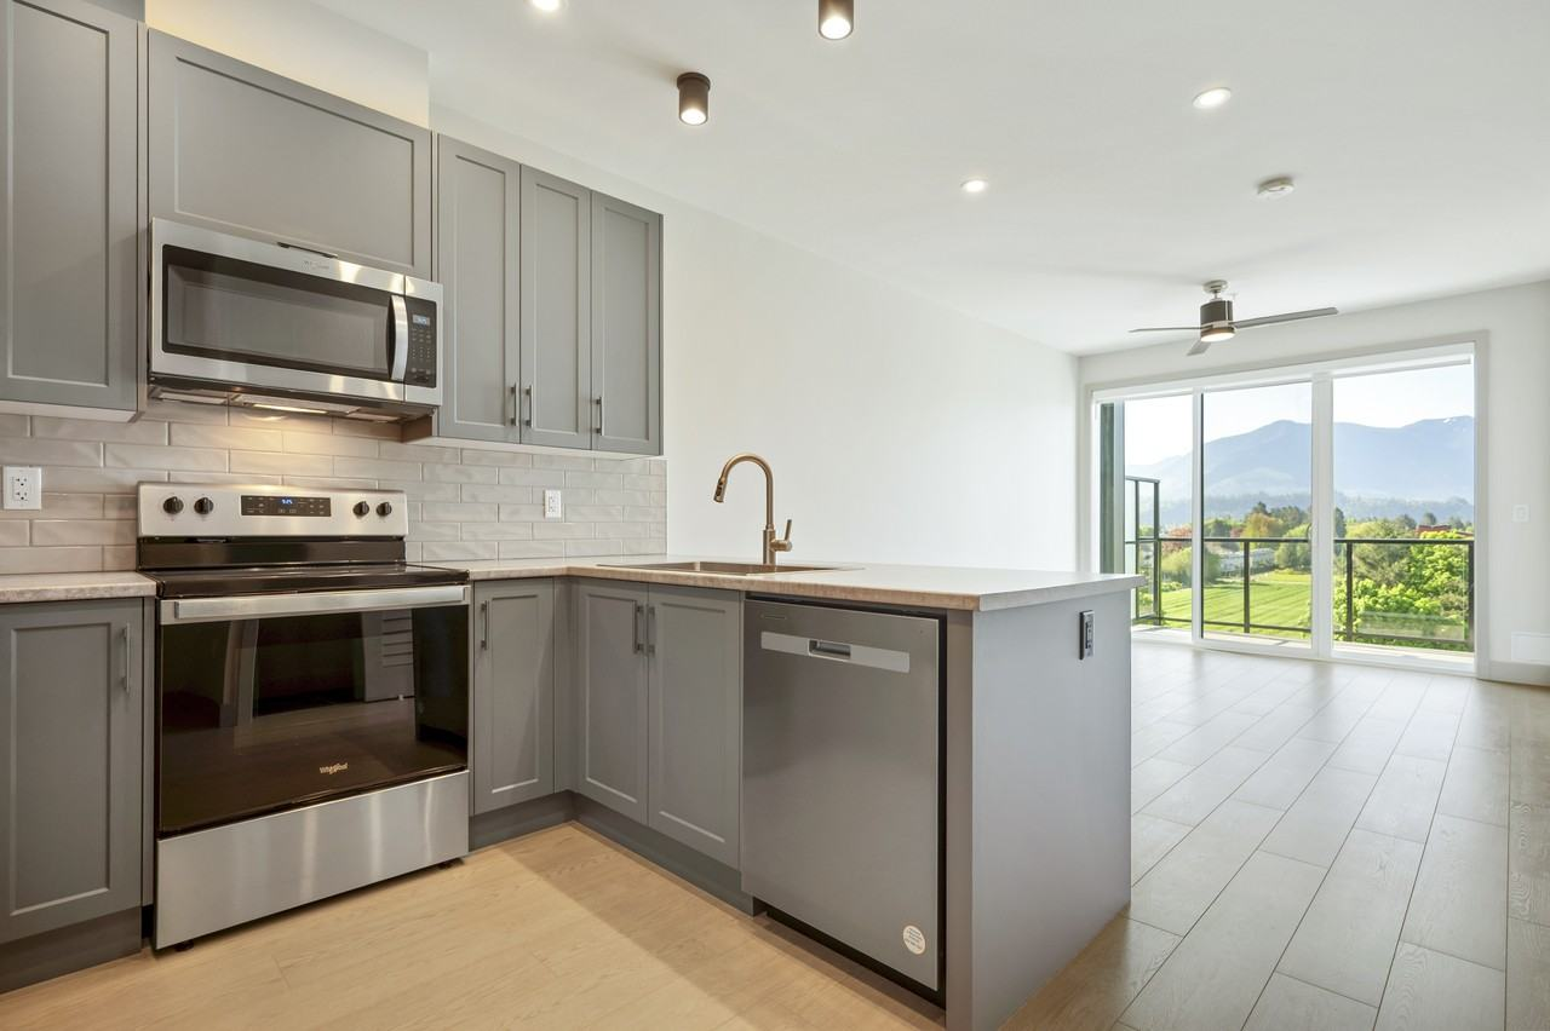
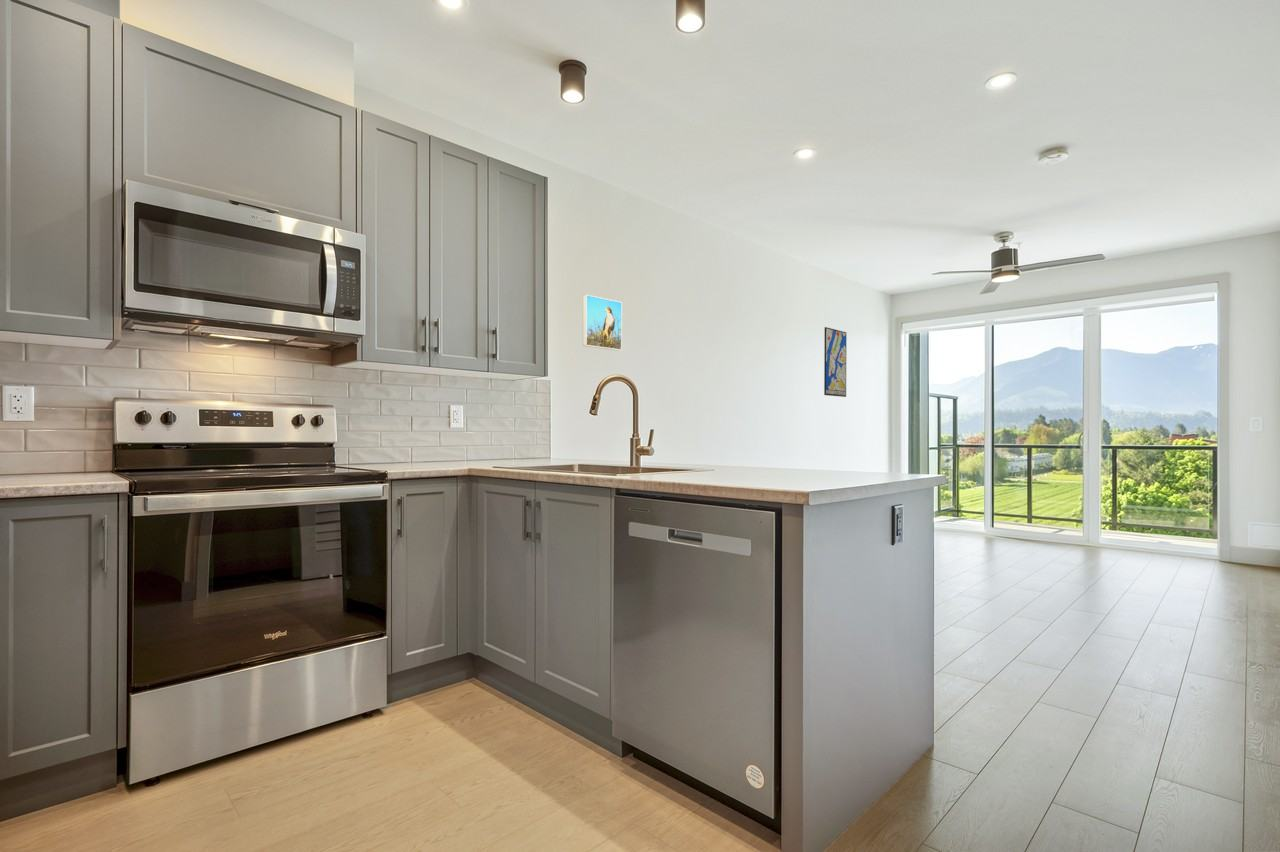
+ wall art (835, 362)
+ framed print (602, 323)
